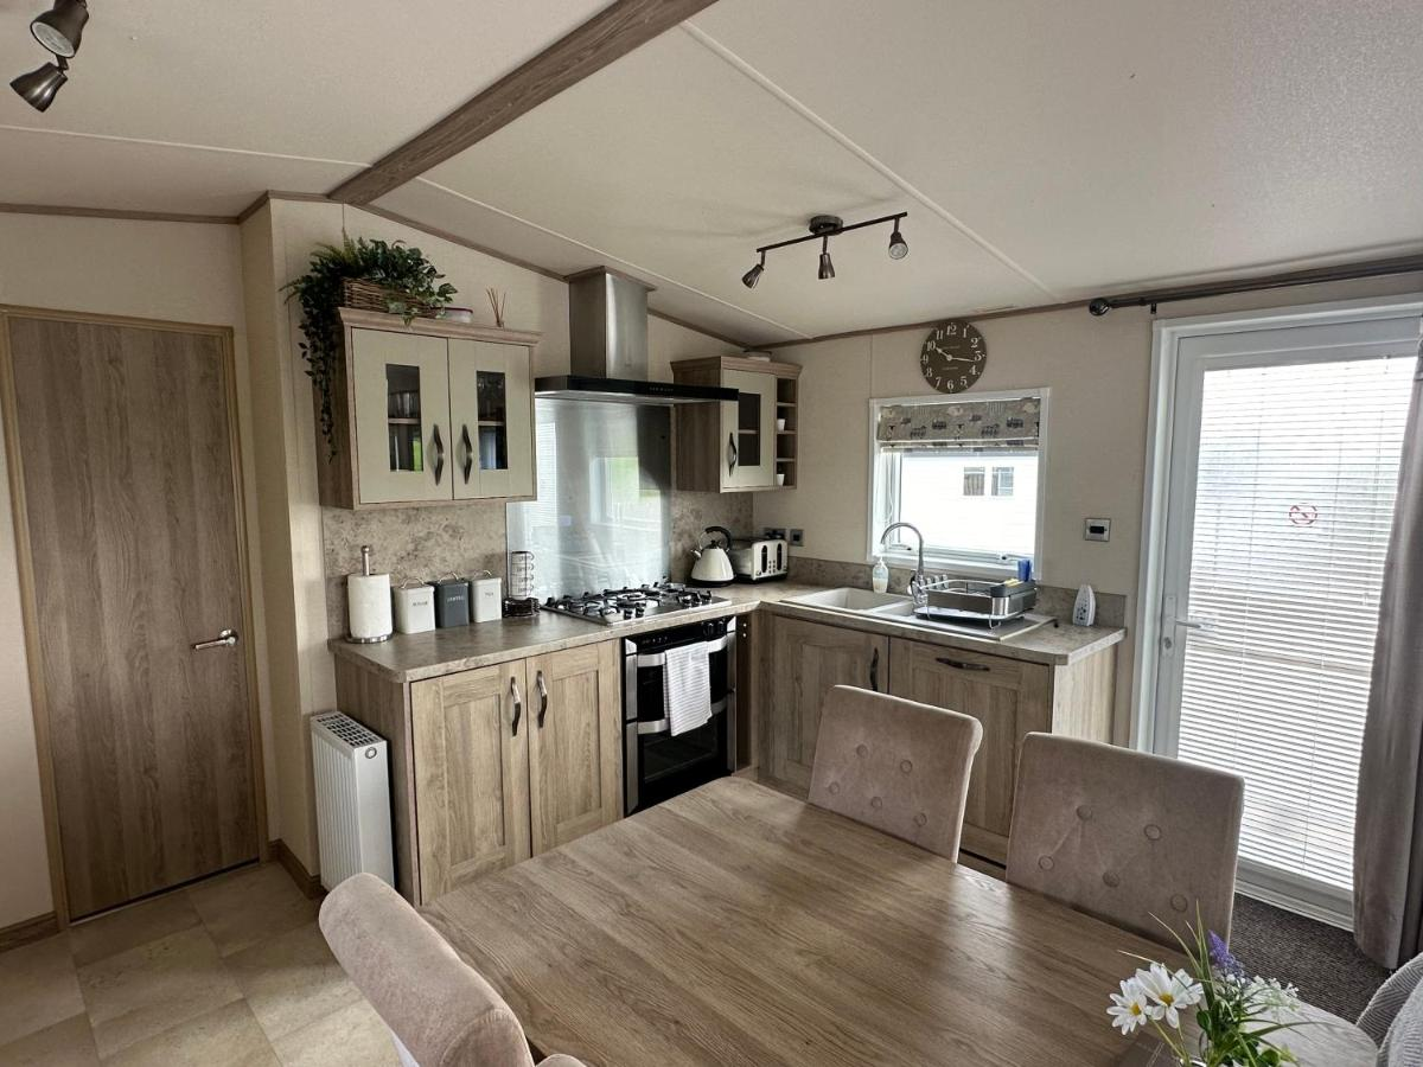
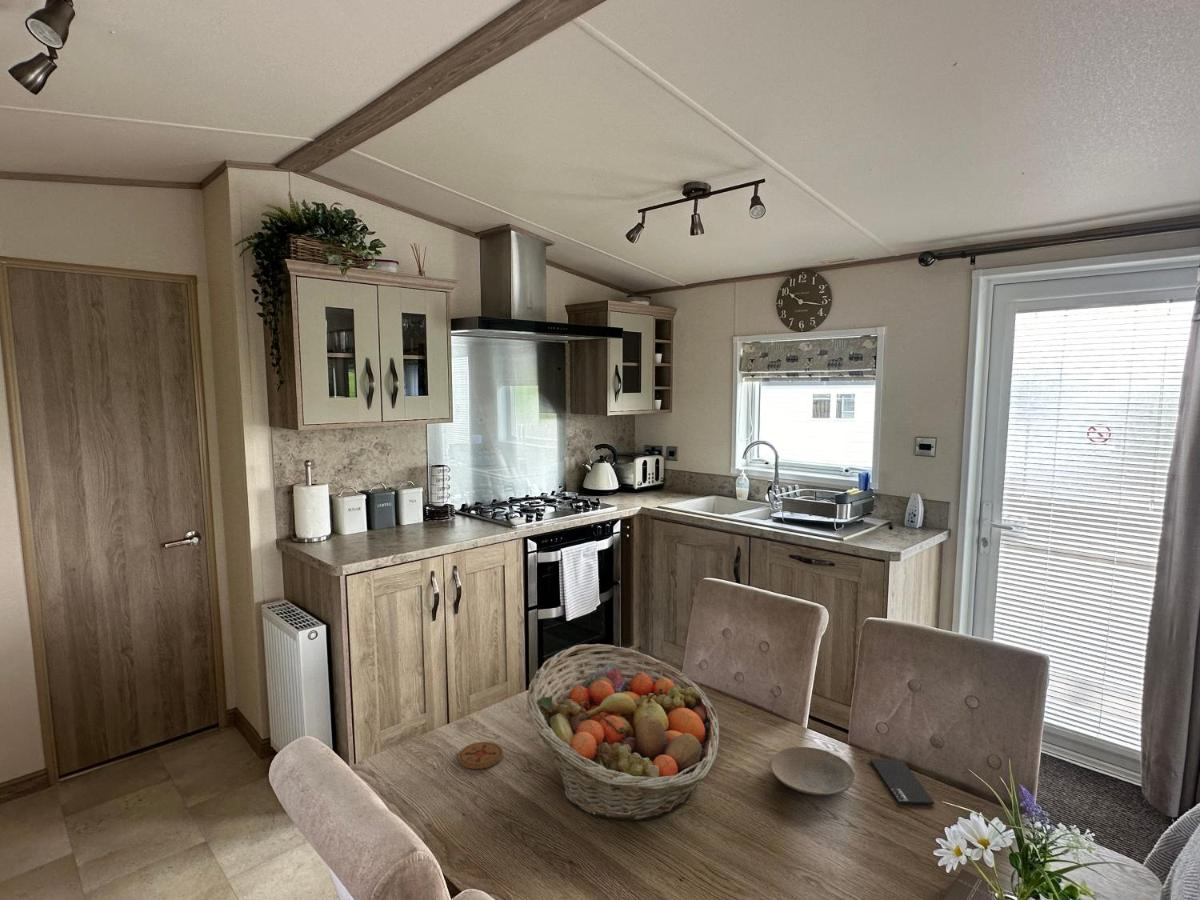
+ plate (811, 774)
+ coaster (480, 755)
+ smartphone (900, 780)
+ fruit basket (625, 722)
